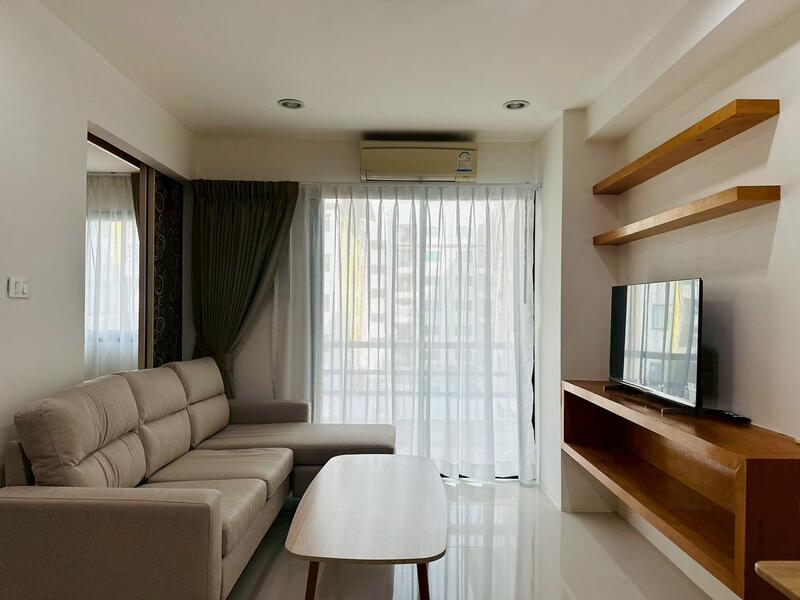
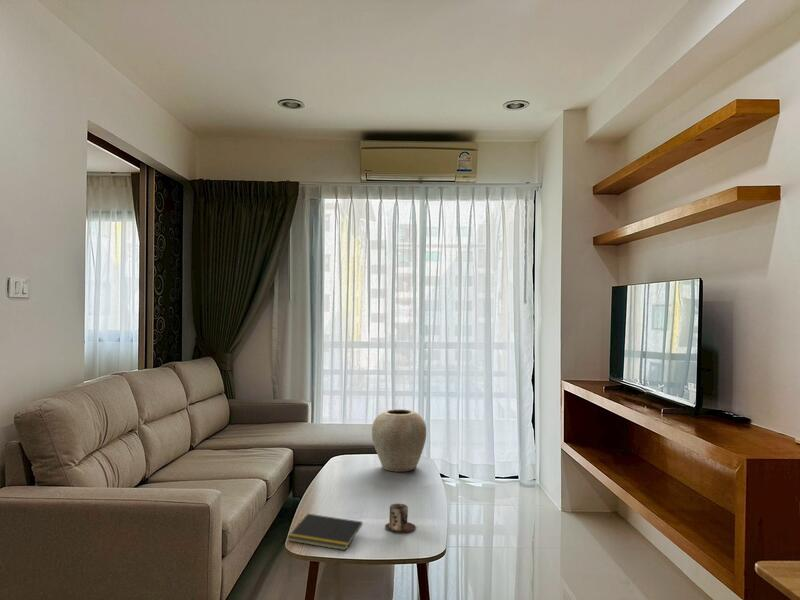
+ mug (400, 516)
+ vase (399, 439)
+ notepad (325, 531)
